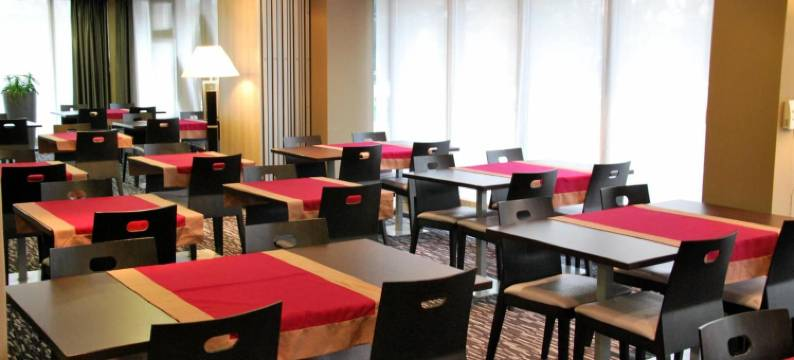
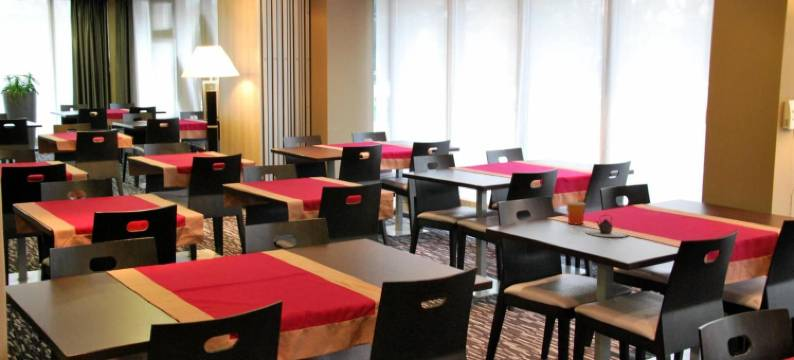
+ mug (573, 213)
+ teapot (606, 224)
